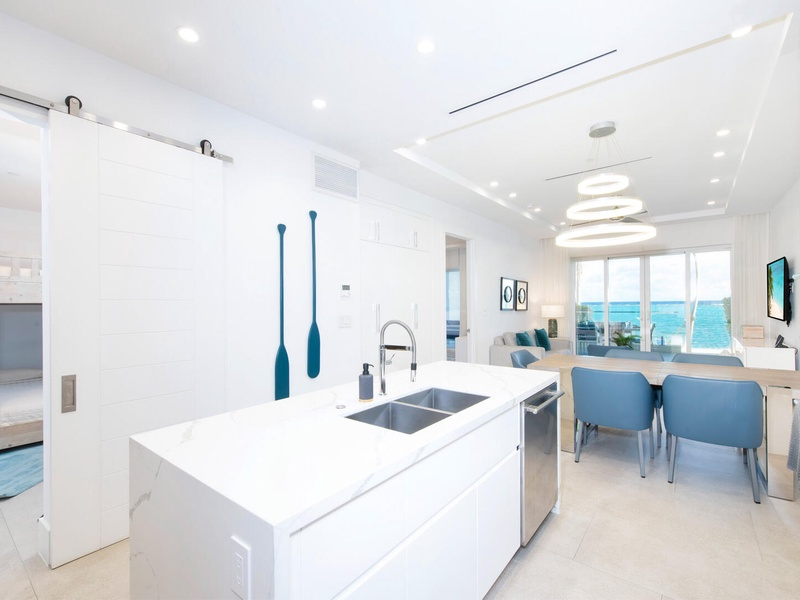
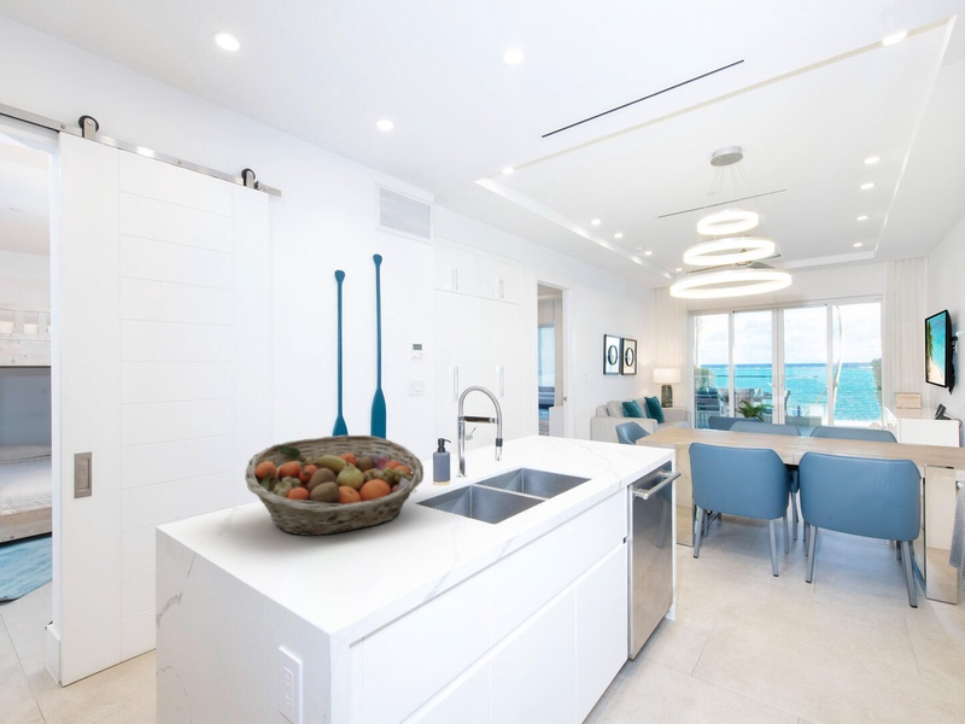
+ fruit basket (339, 479)
